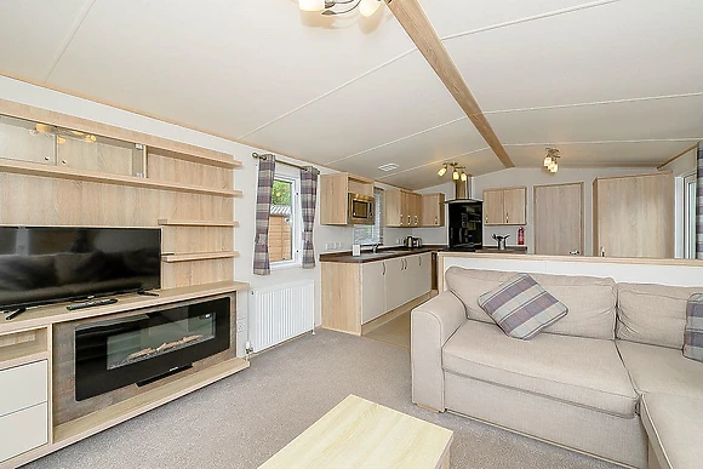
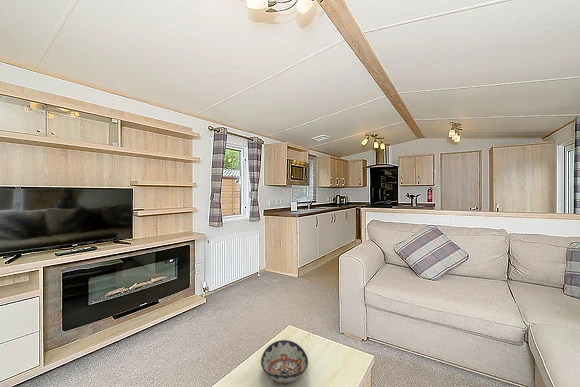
+ decorative bowl (284, 365)
